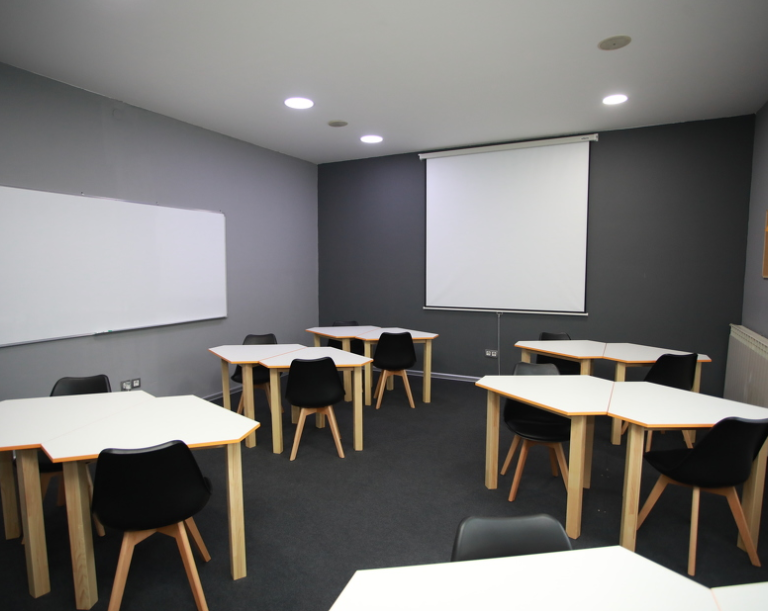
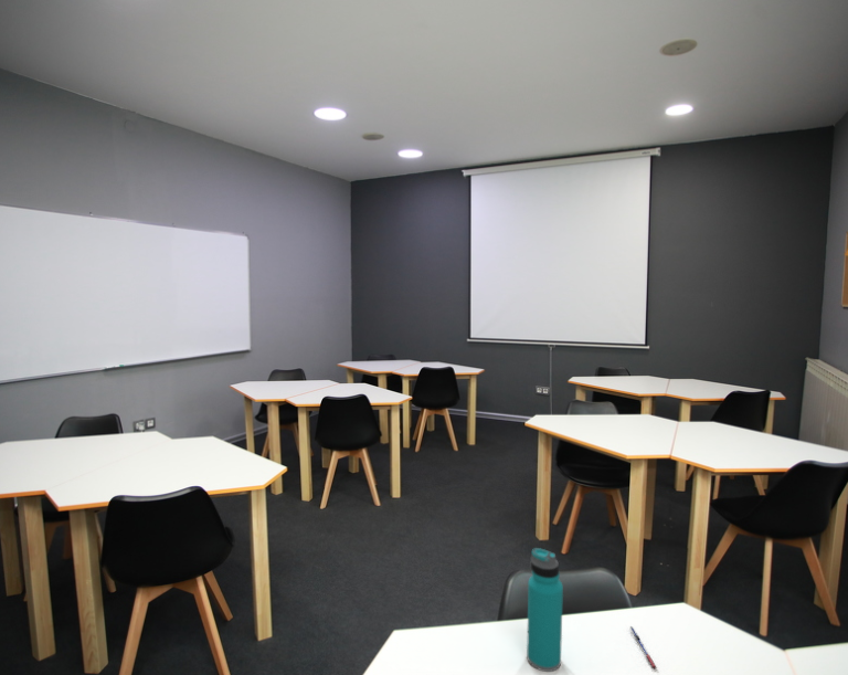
+ pen (642, 645)
+ water bottle (544, 607)
